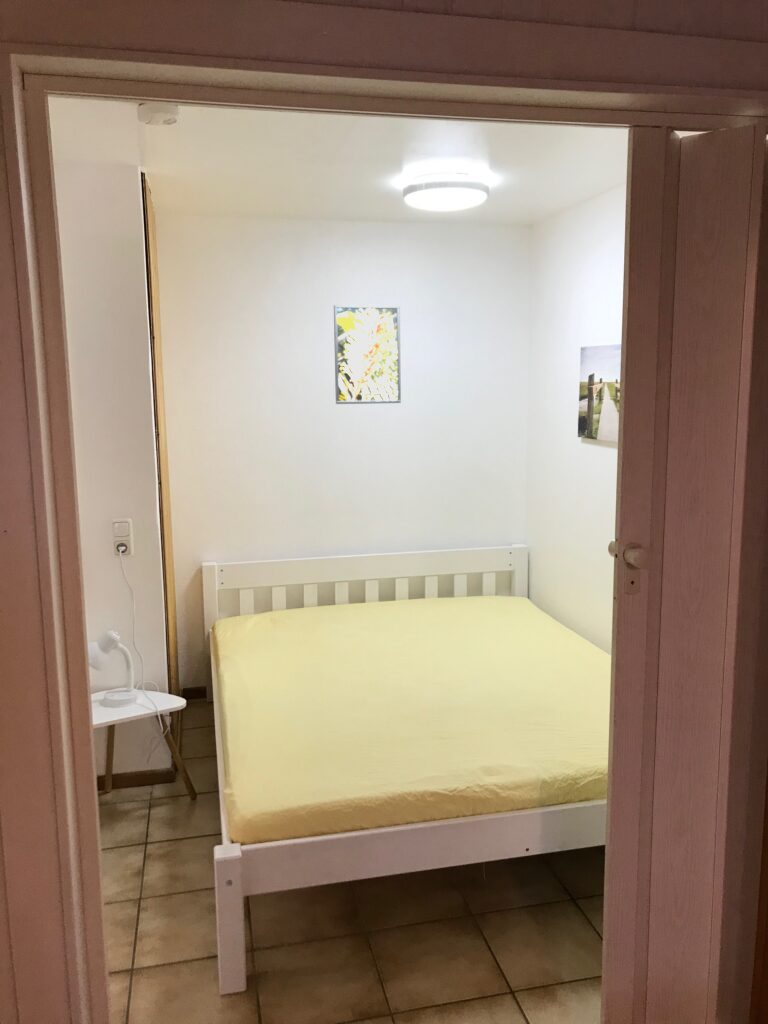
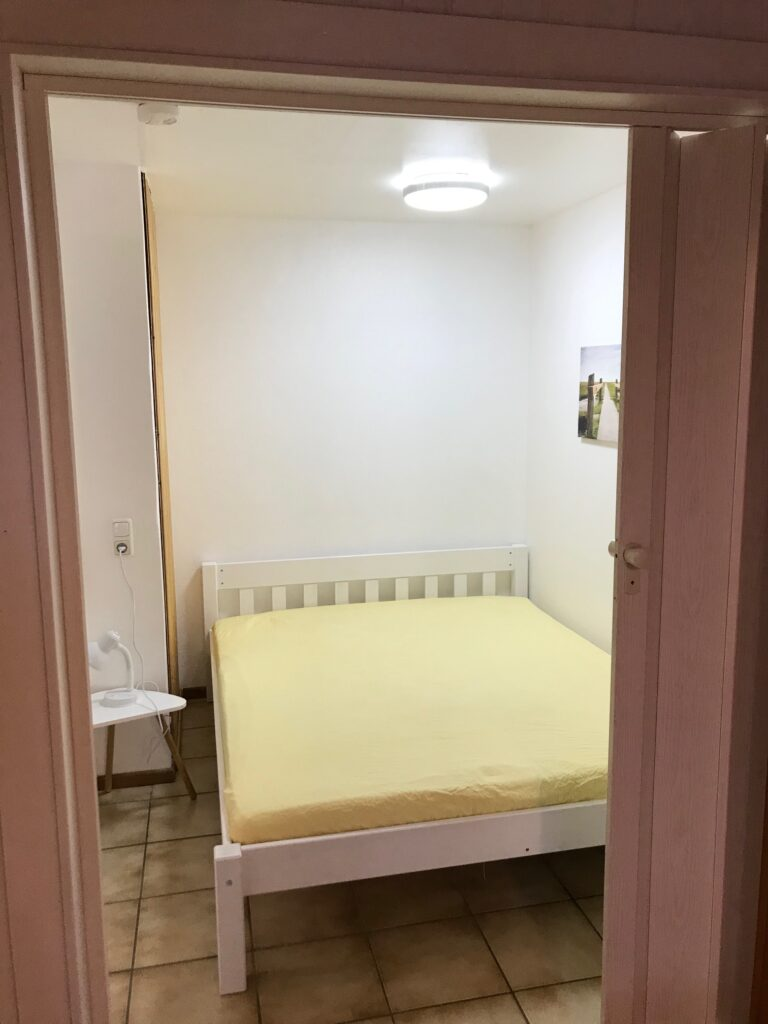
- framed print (367, 354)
